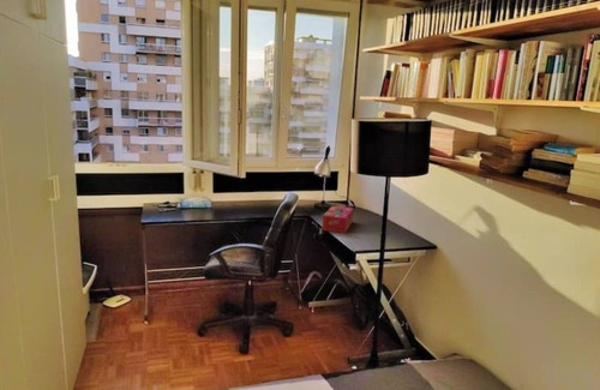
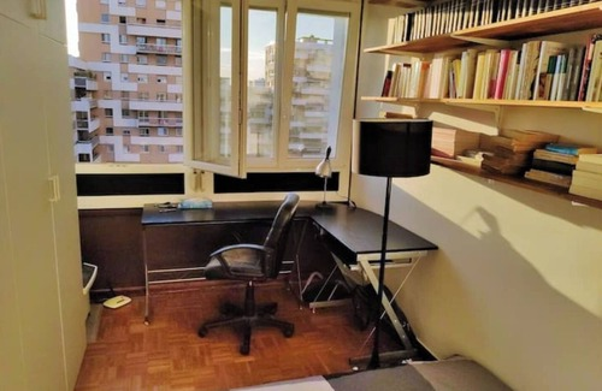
- tissue box (337, 218)
